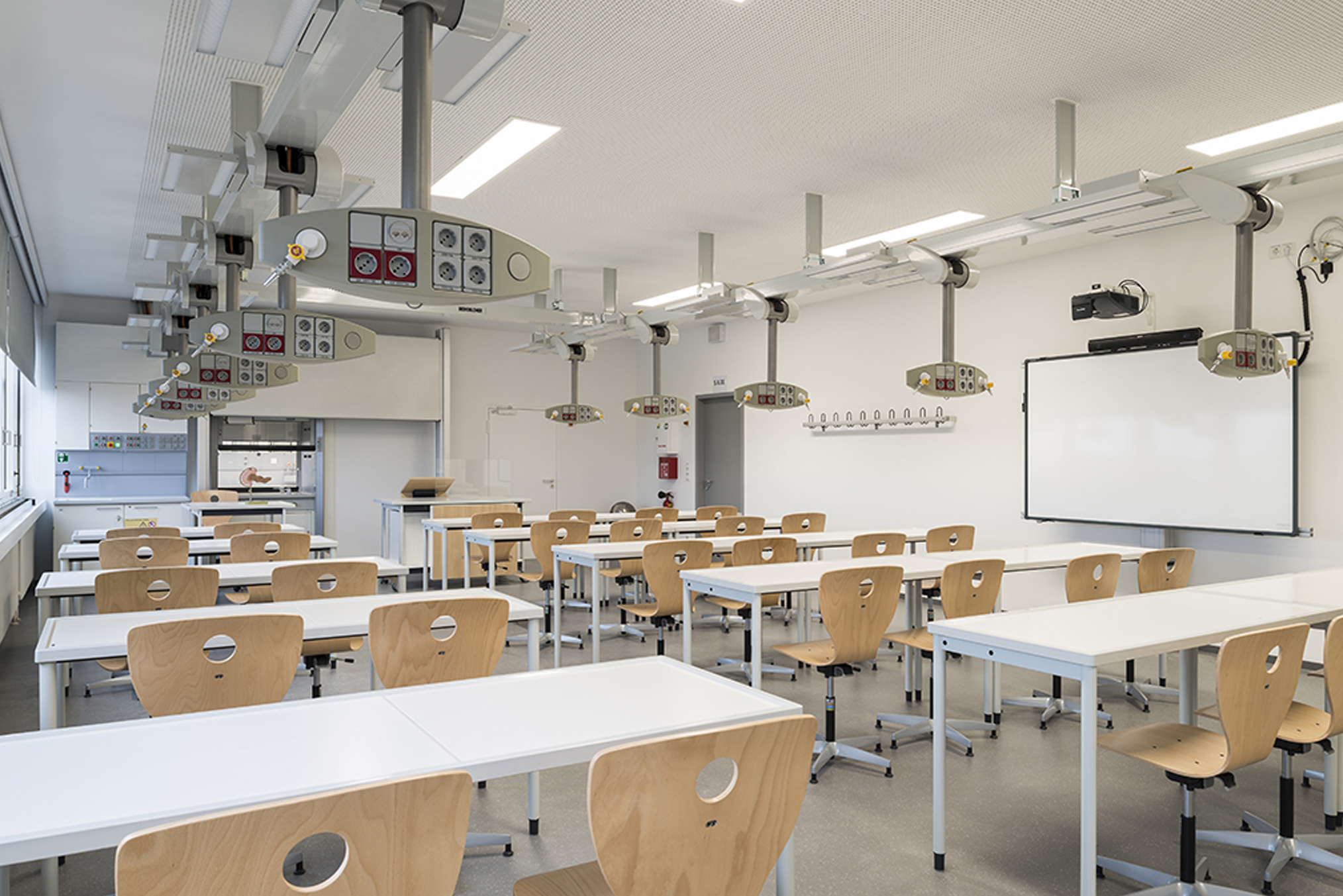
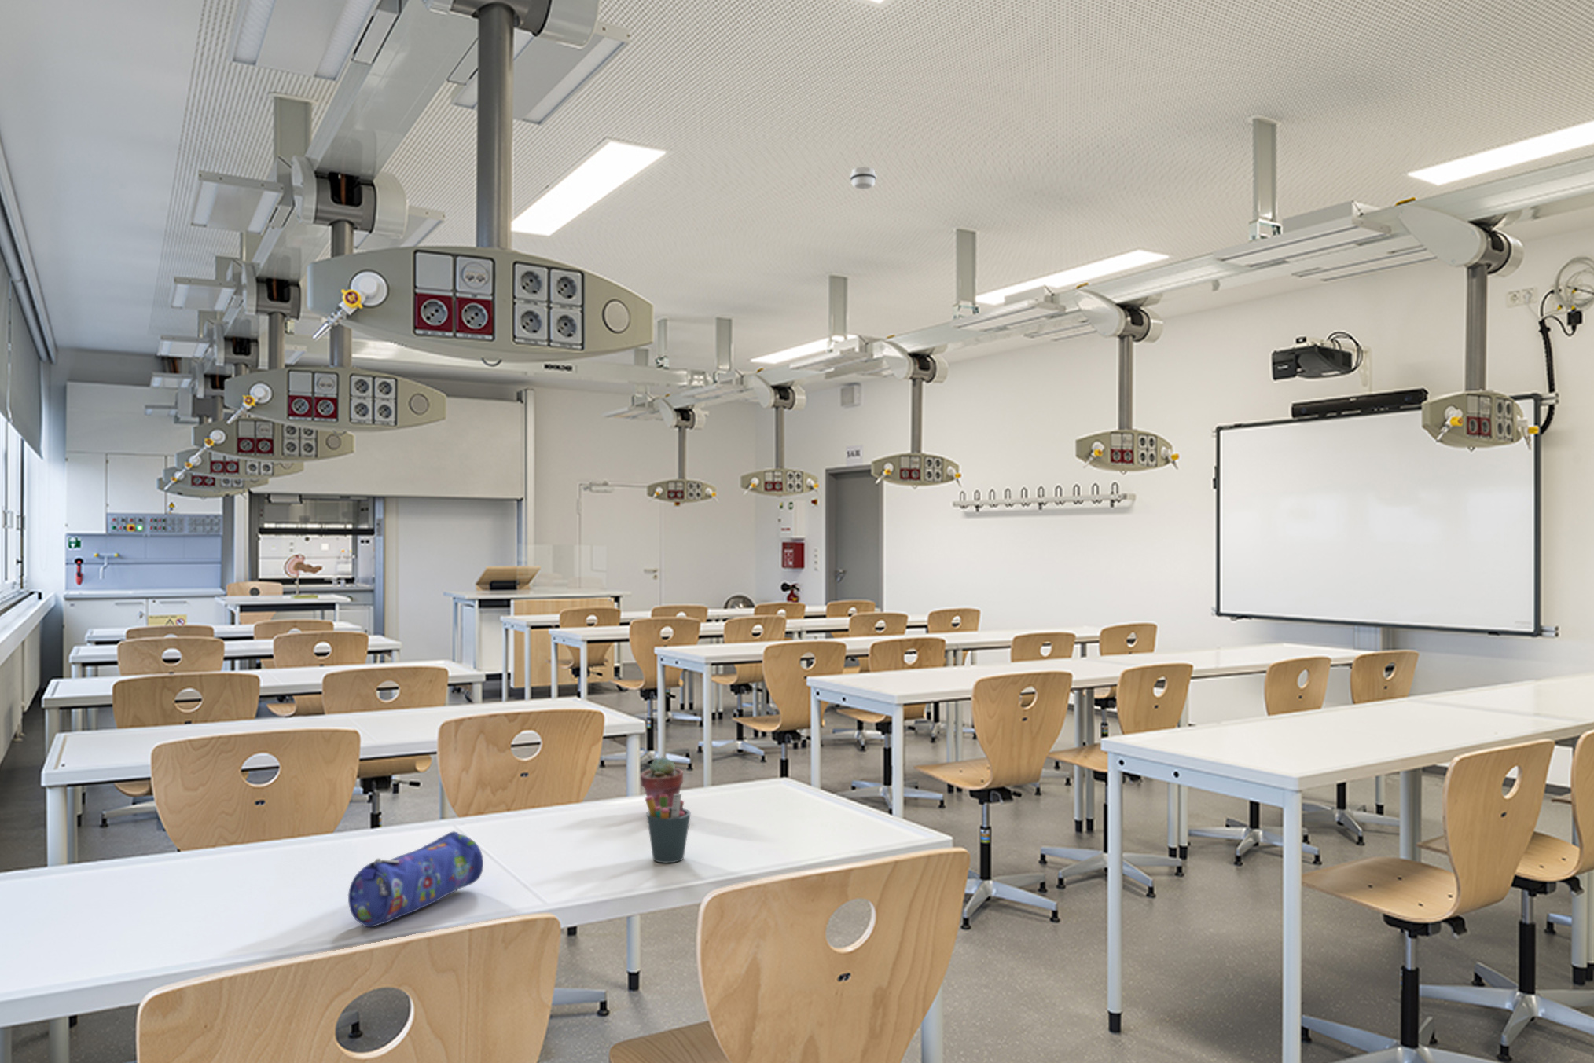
+ potted succulent (662, 784)
+ pen holder (667, 823)
+ pencil case (418, 874)
+ smoke detector (863, 178)
